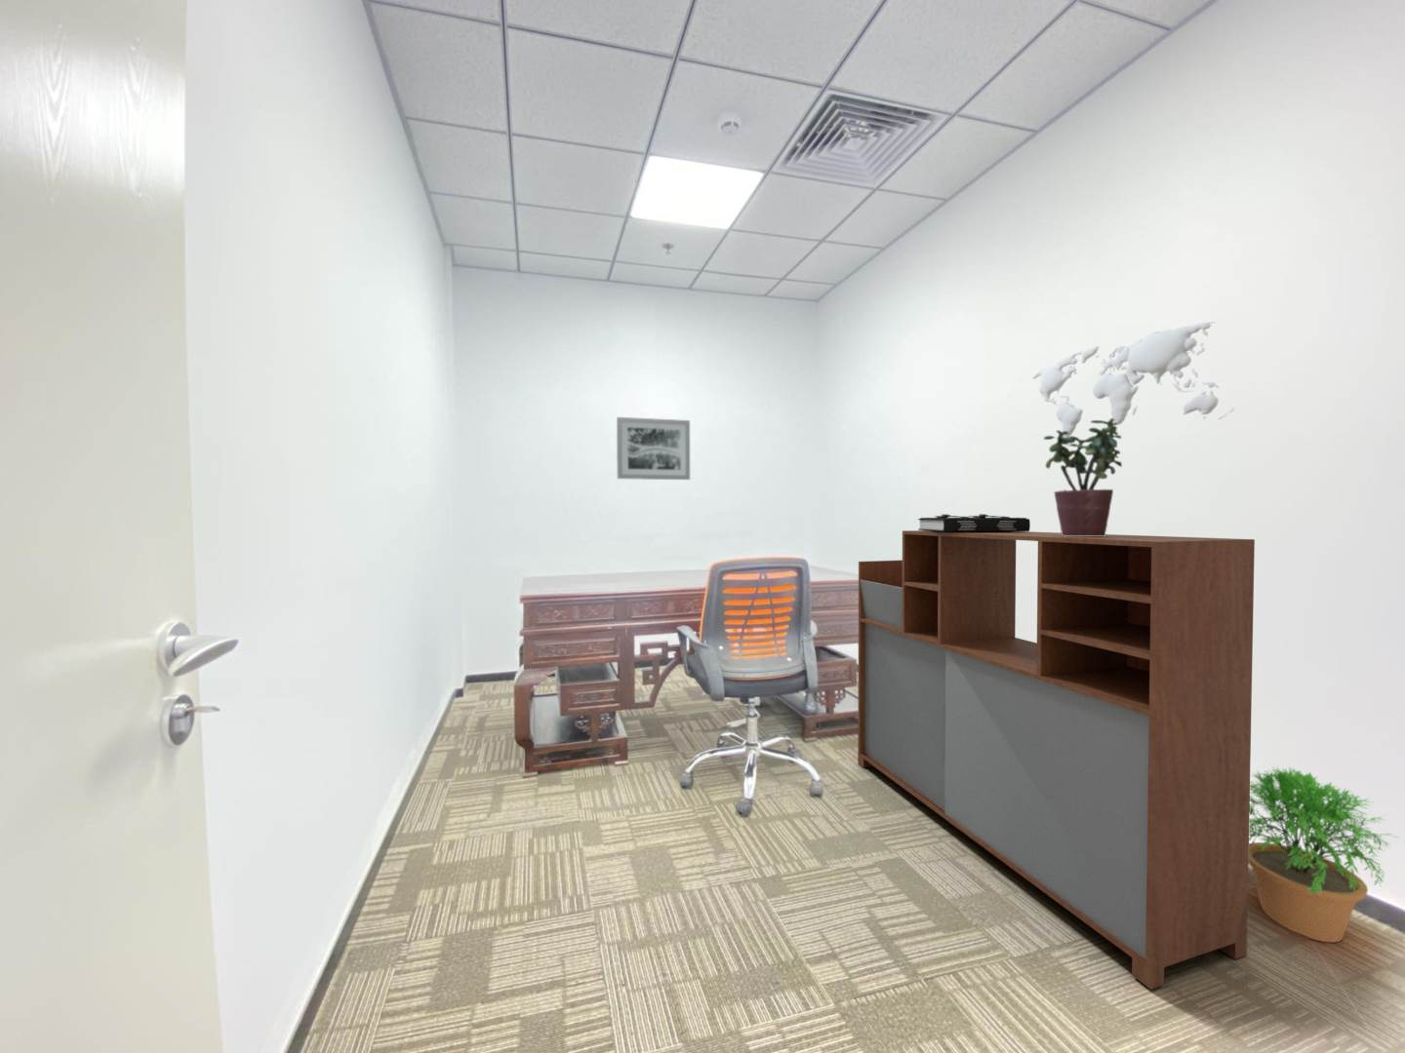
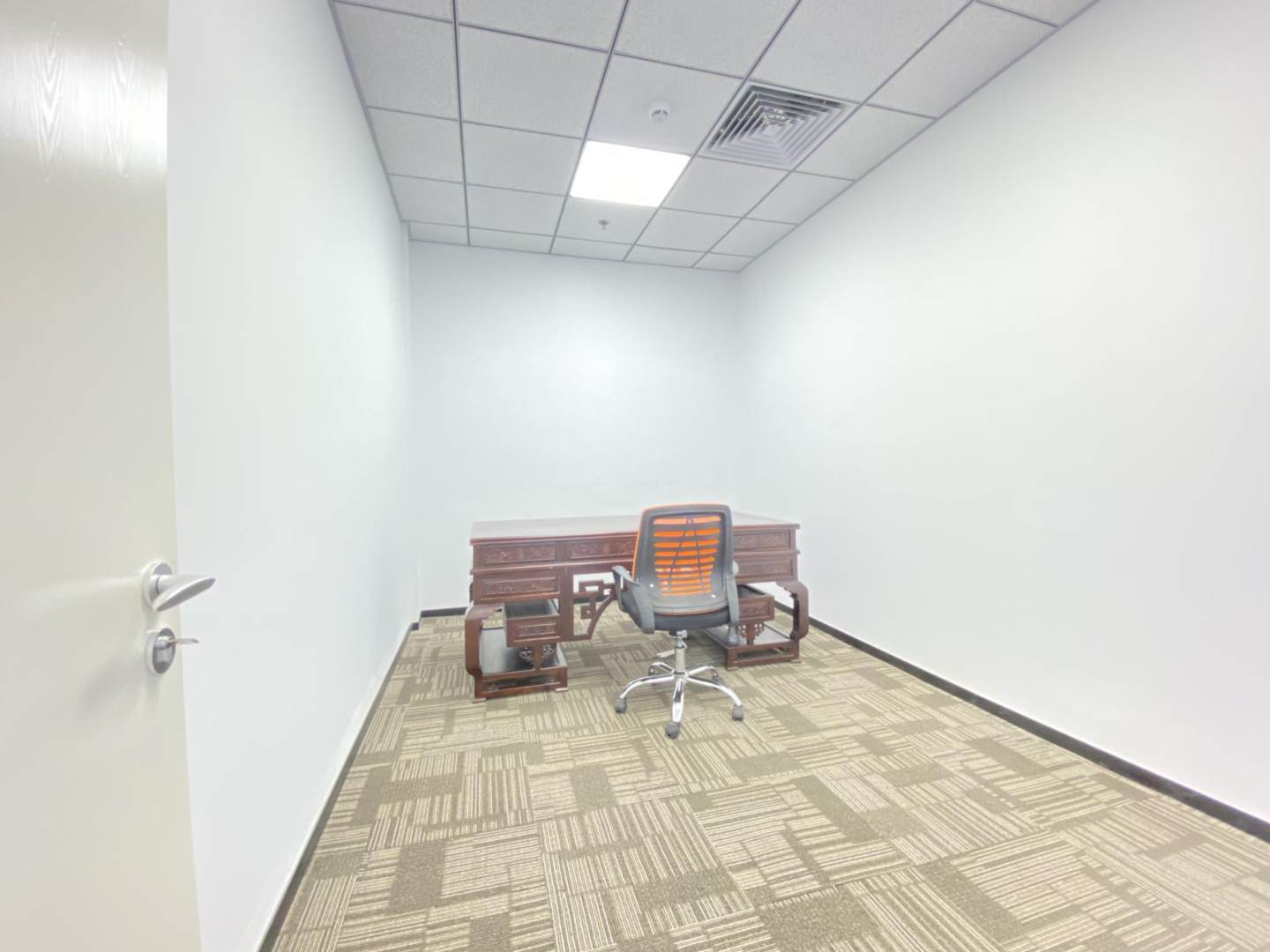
- wall art (654, 448)
- world map (1115, 390)
- spell book (970, 522)
- potted plant (1300, 844)
- storage cabinet (999, 684)
- potted plant (1080, 479)
